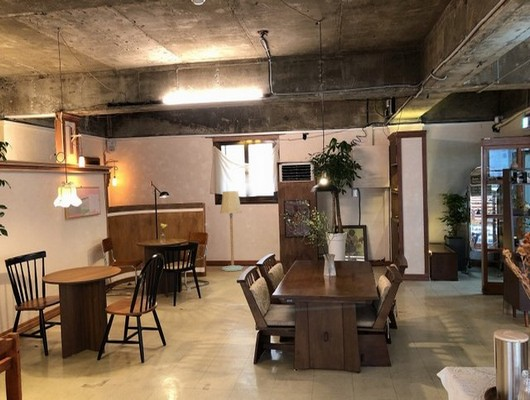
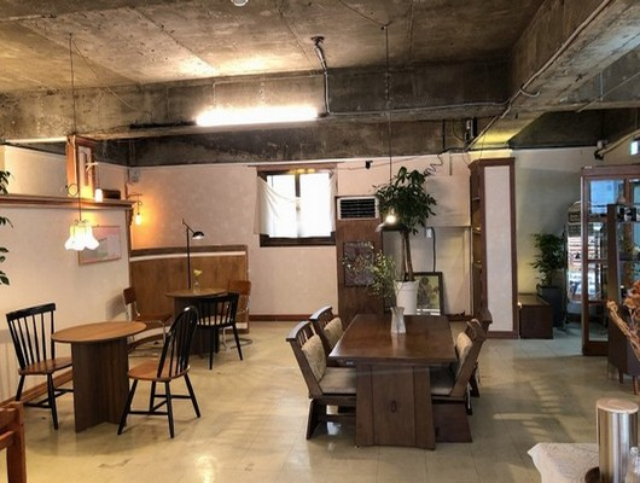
- floor lamp (231, 230)
